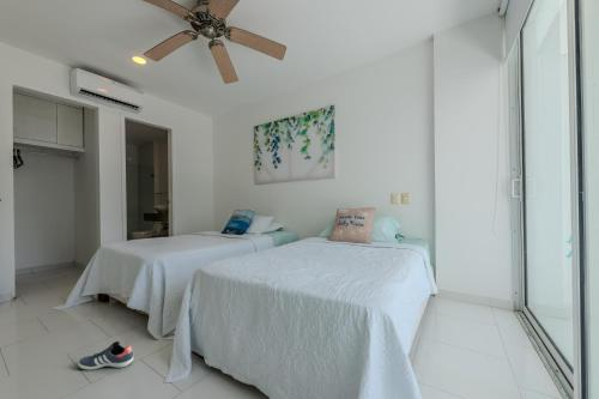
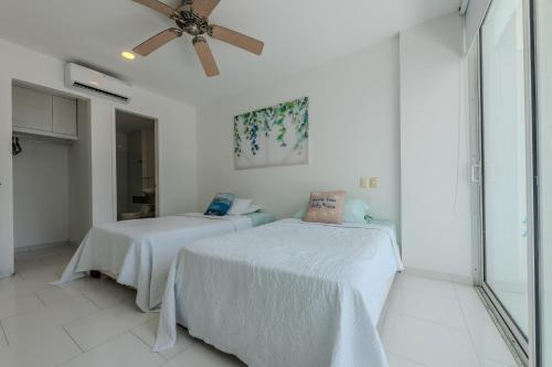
- sneaker (107, 353)
